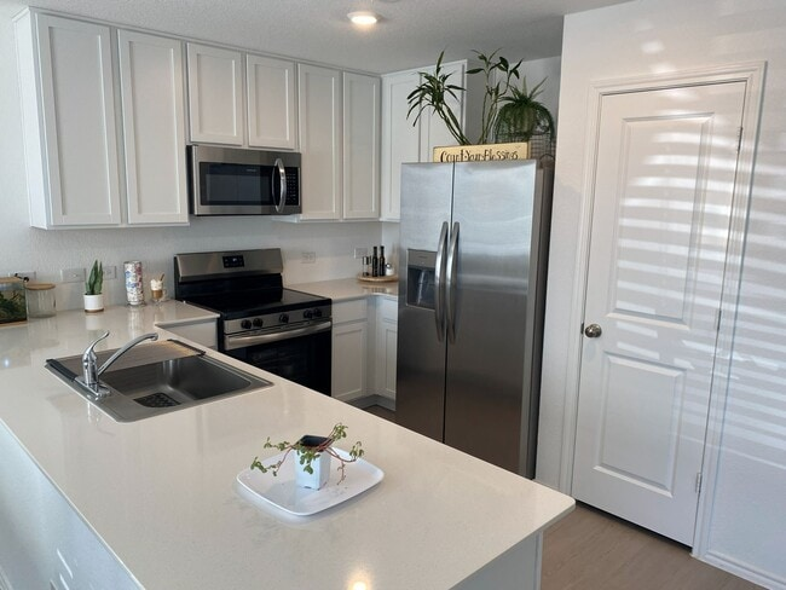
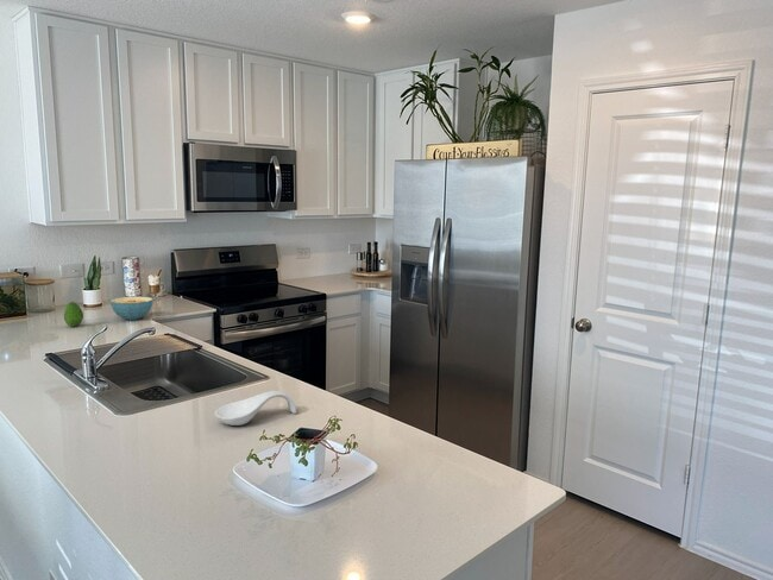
+ spoon rest (256, 406)
+ fruit (73, 314)
+ cereal bowl (132, 309)
